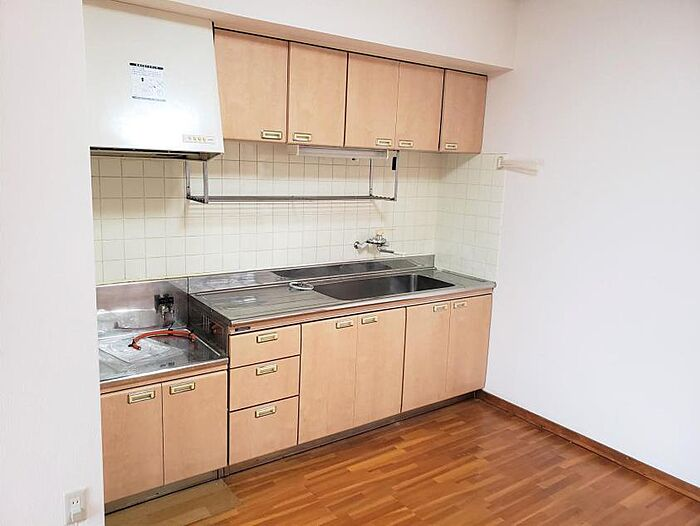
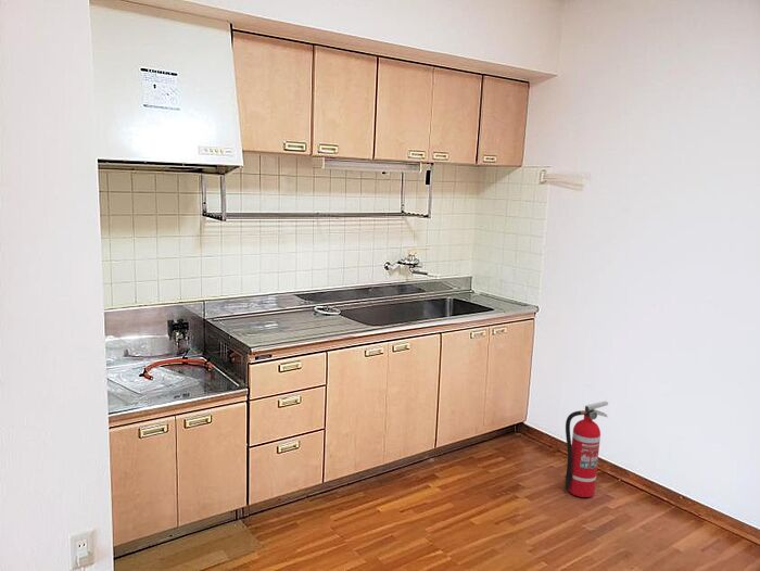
+ fire extinguisher (583, 447)
